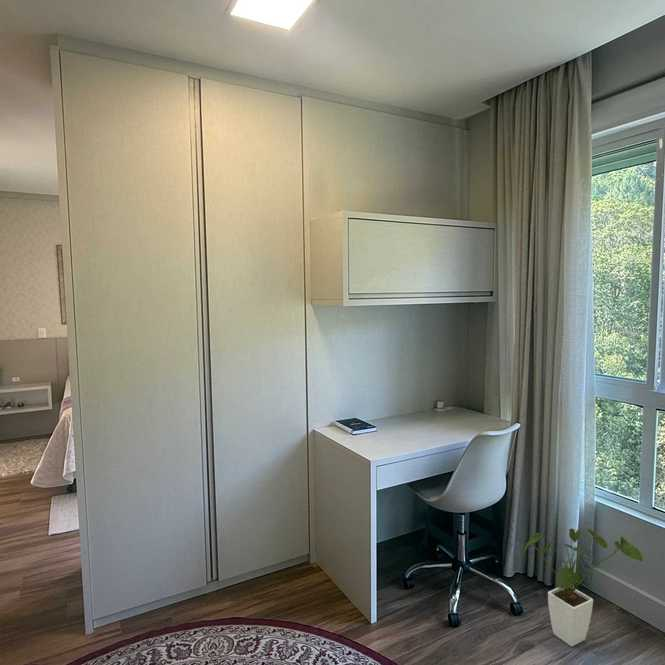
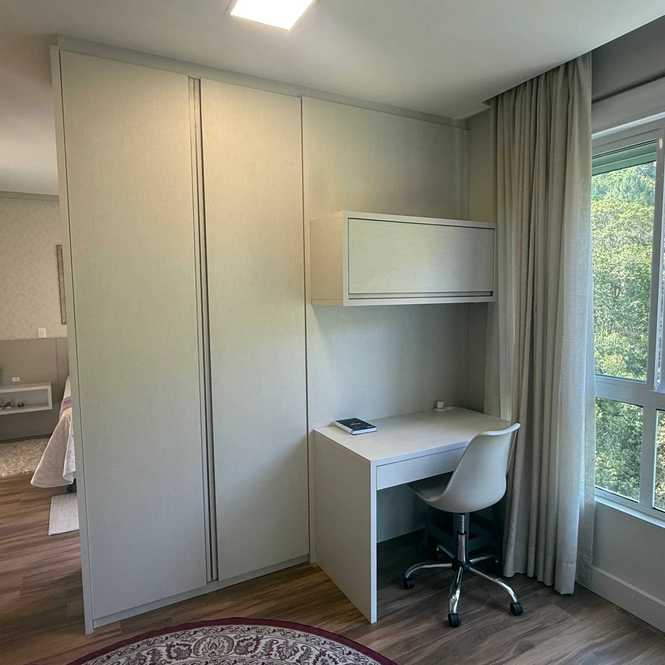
- house plant (577, 590)
